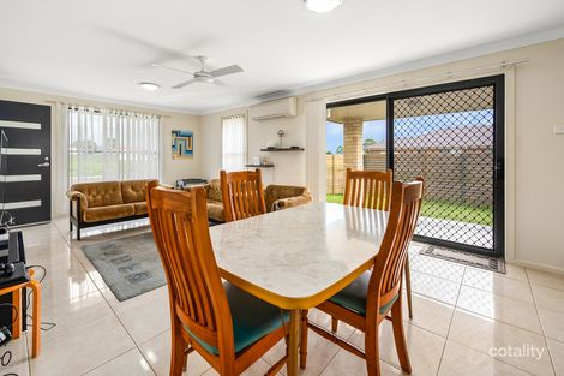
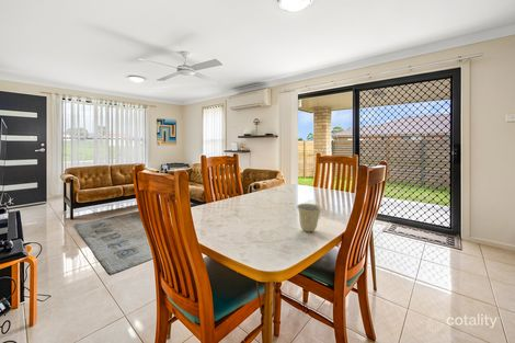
+ cup (309, 218)
